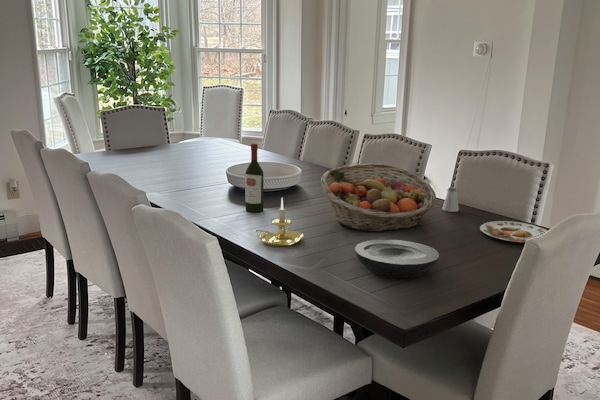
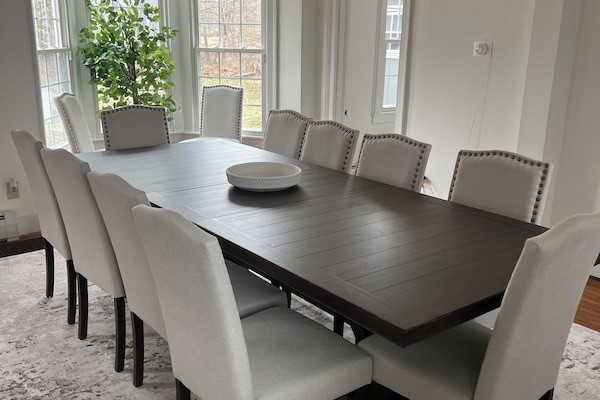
- fruit basket (377, 196)
- saltshaker (451, 198)
- plate (396, 258)
- candle holder (278, 219)
- plate (514, 232)
- wine bottle (254, 177)
